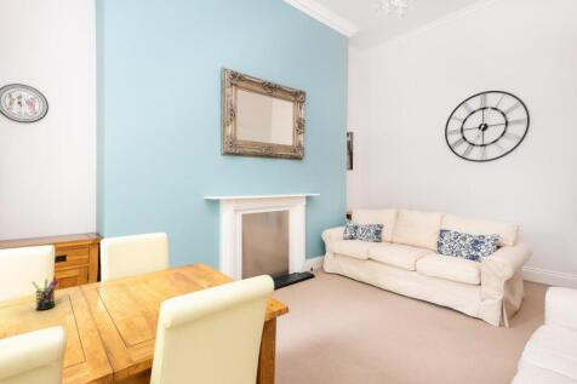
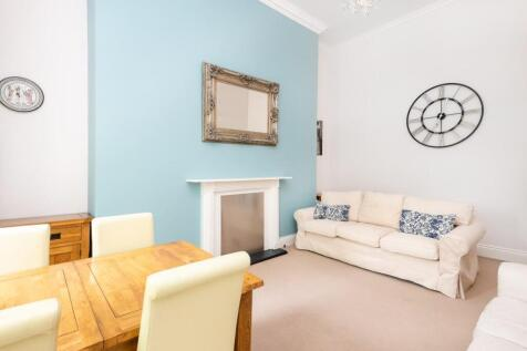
- pen holder (46, 291)
